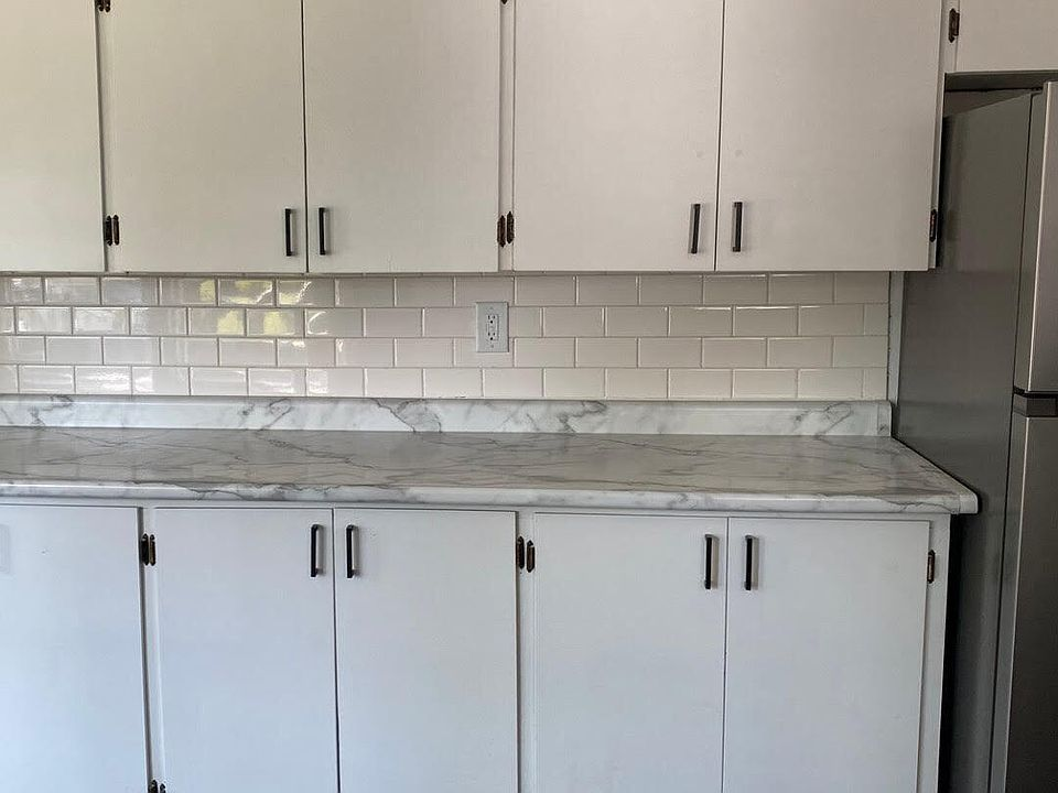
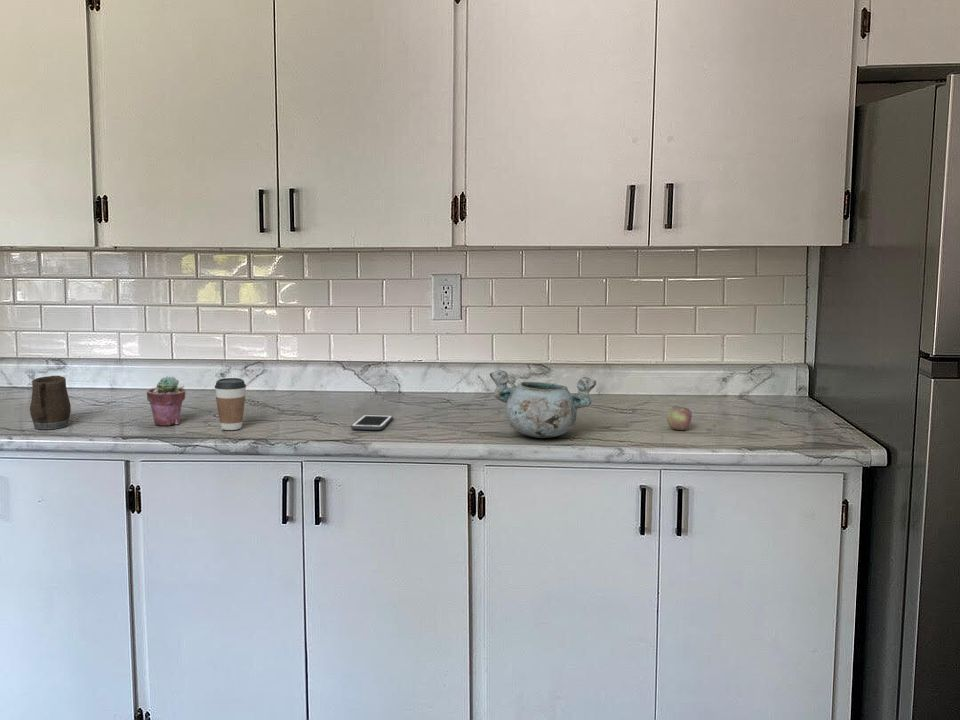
+ coffee cup (230, 404)
+ potted succulent (166, 399)
+ decorative bowl (541, 404)
+ apple (679, 417)
+ mug (48, 402)
+ cell phone (372, 422)
